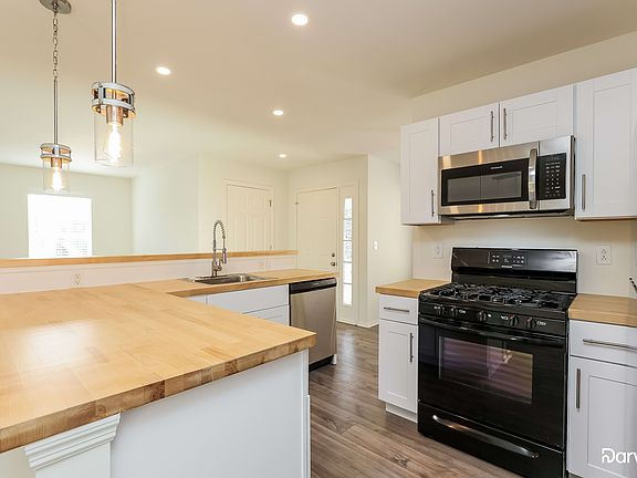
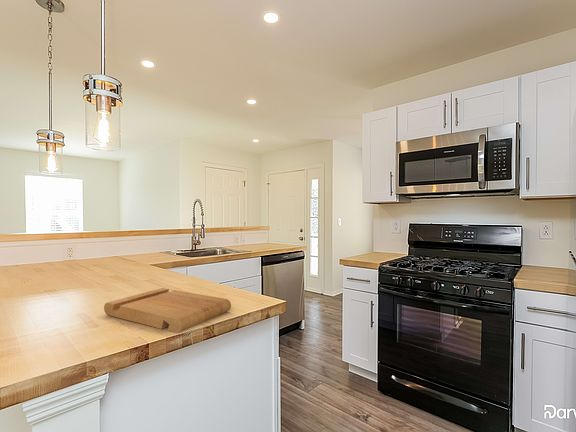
+ cutting board (168, 306)
